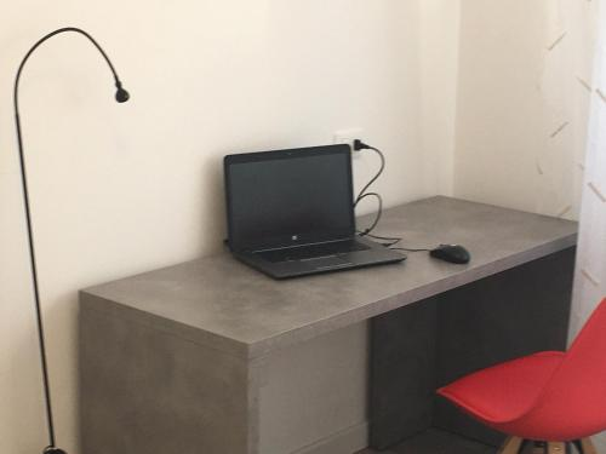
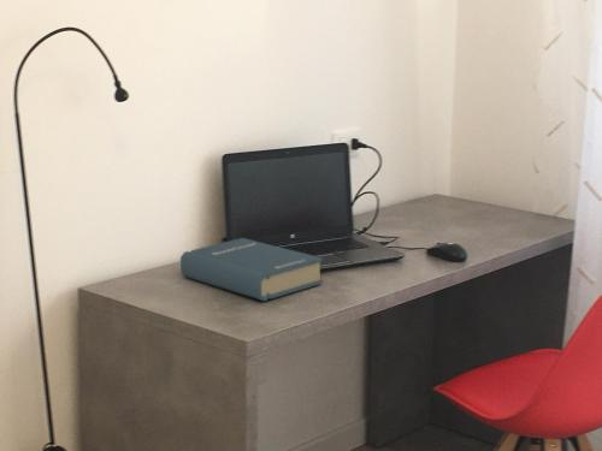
+ hardback book (250, 267)
